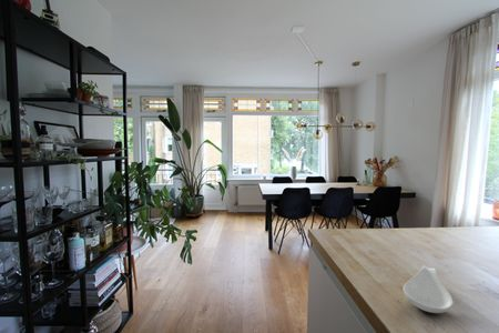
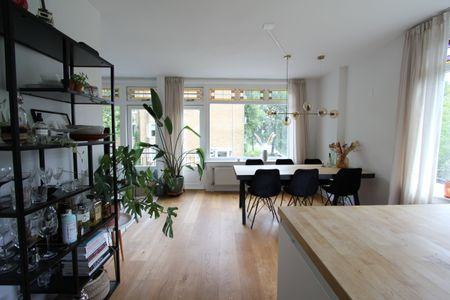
- spoon rest (427, 285)
